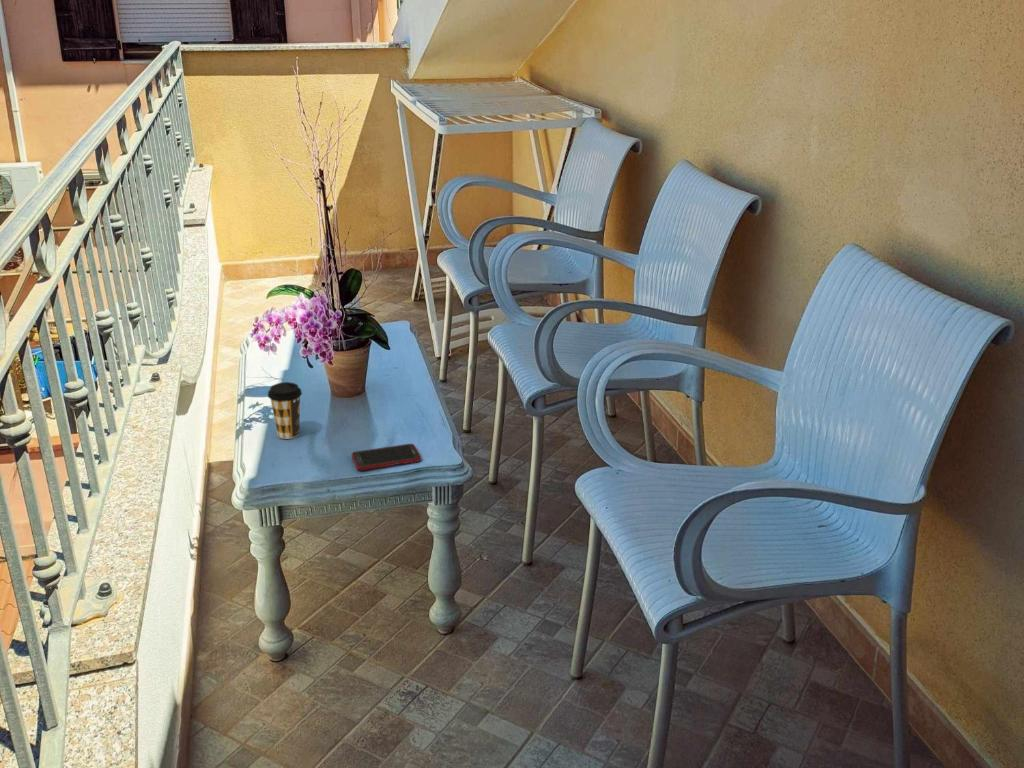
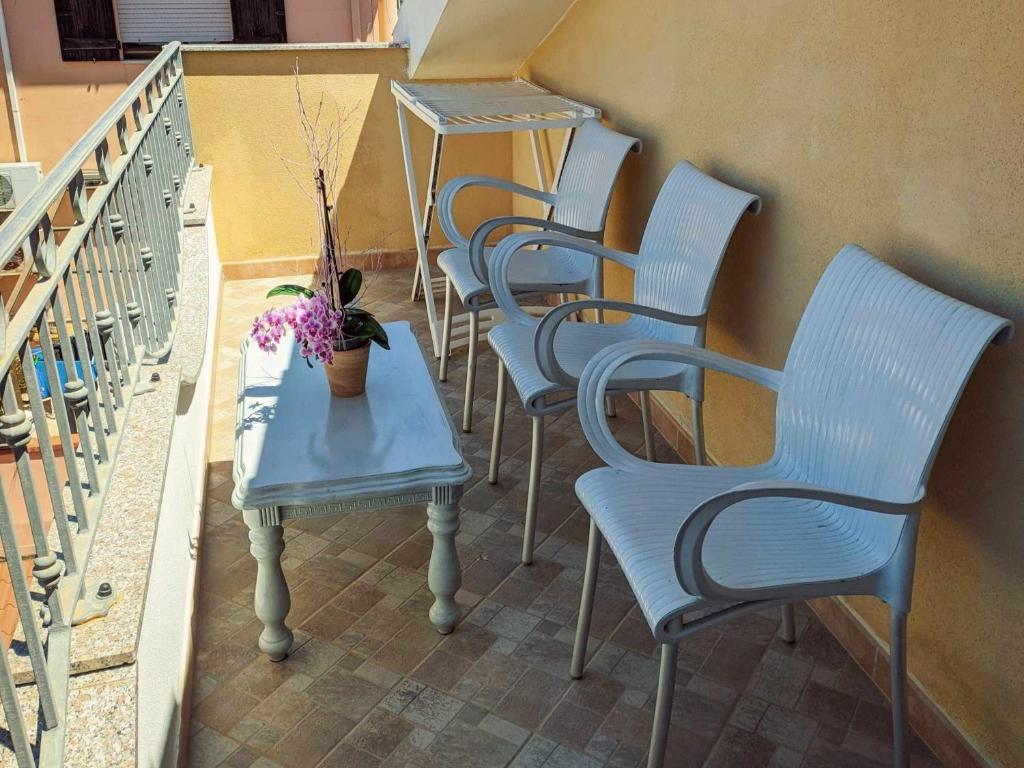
- cell phone (386, 456)
- coffee cup (286, 411)
